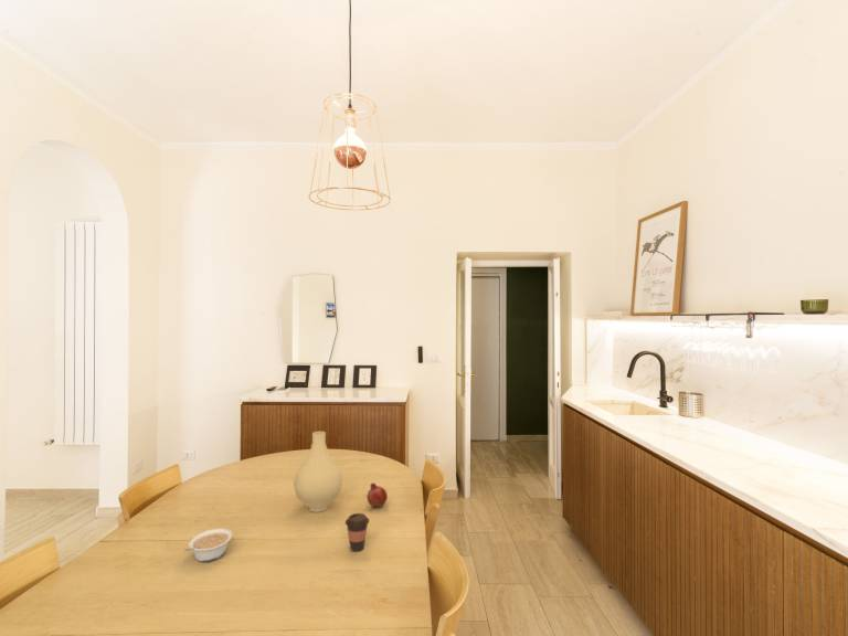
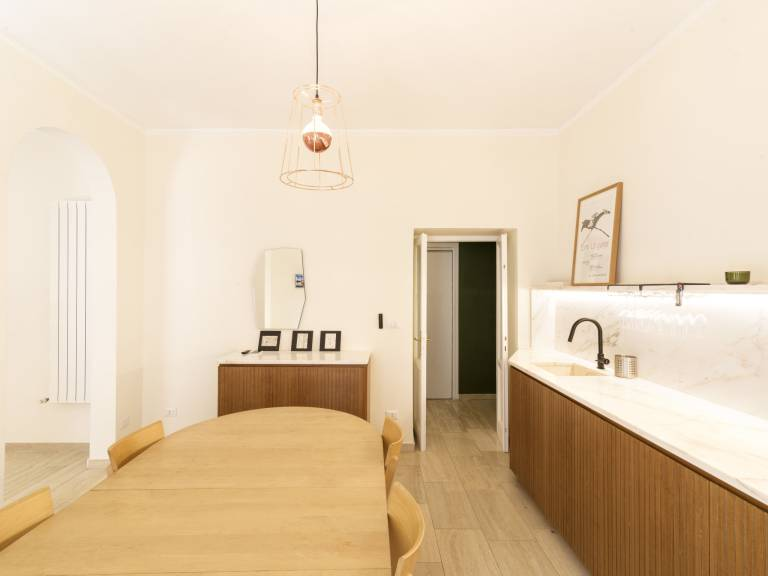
- coffee cup (357, 532)
- vase (318, 470)
- fruit (377, 495)
- legume (210, 545)
